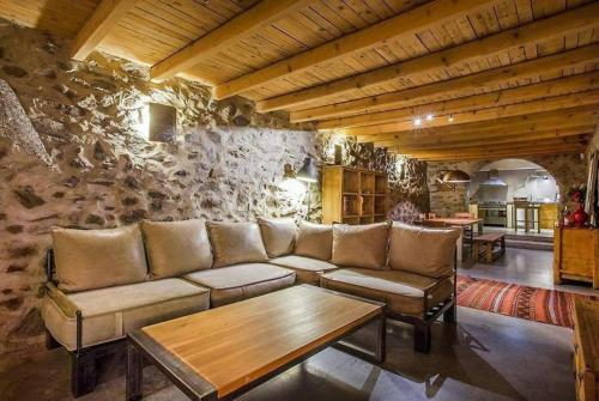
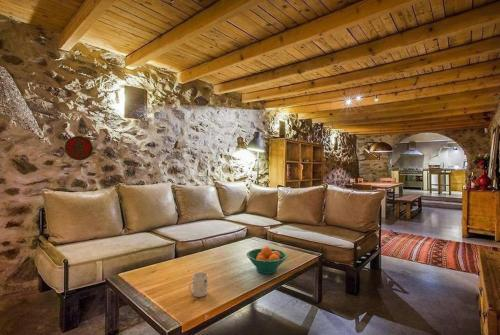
+ fruit bowl (266, 258)
+ mug (197, 285)
+ decorative plate (79, 148)
